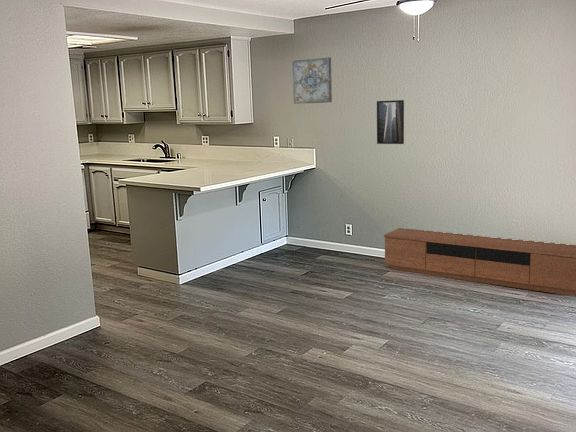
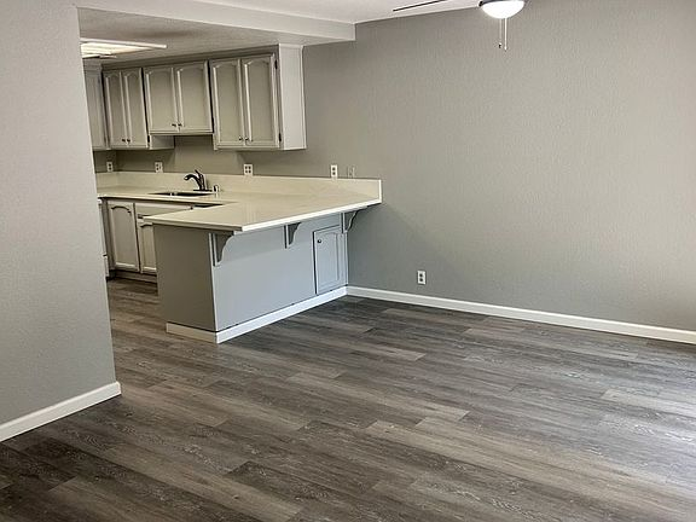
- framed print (390, 122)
- wall art (311, 81)
- media console (480, 259)
